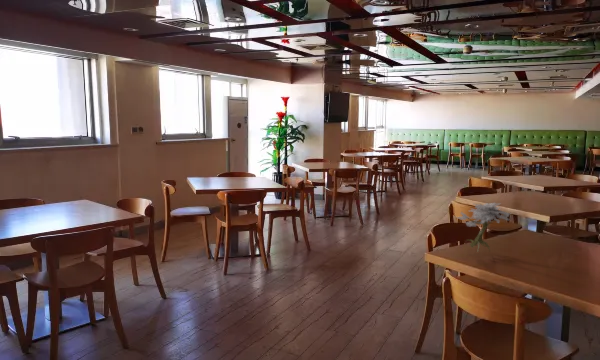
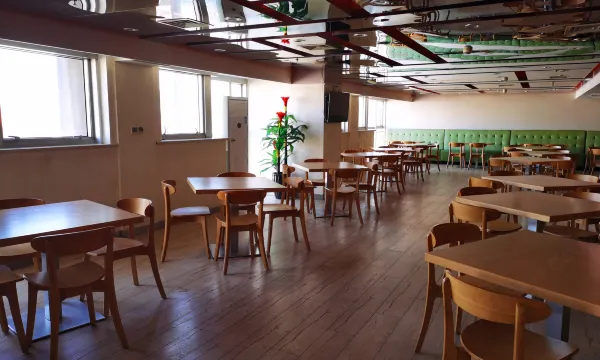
- bonsai tree (481, 229)
